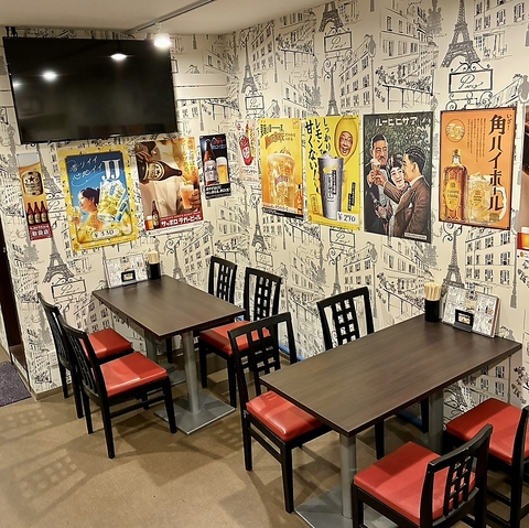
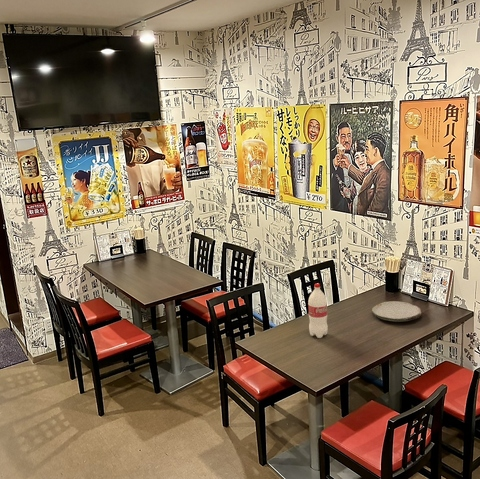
+ bottle (317, 309)
+ plate (396, 311)
